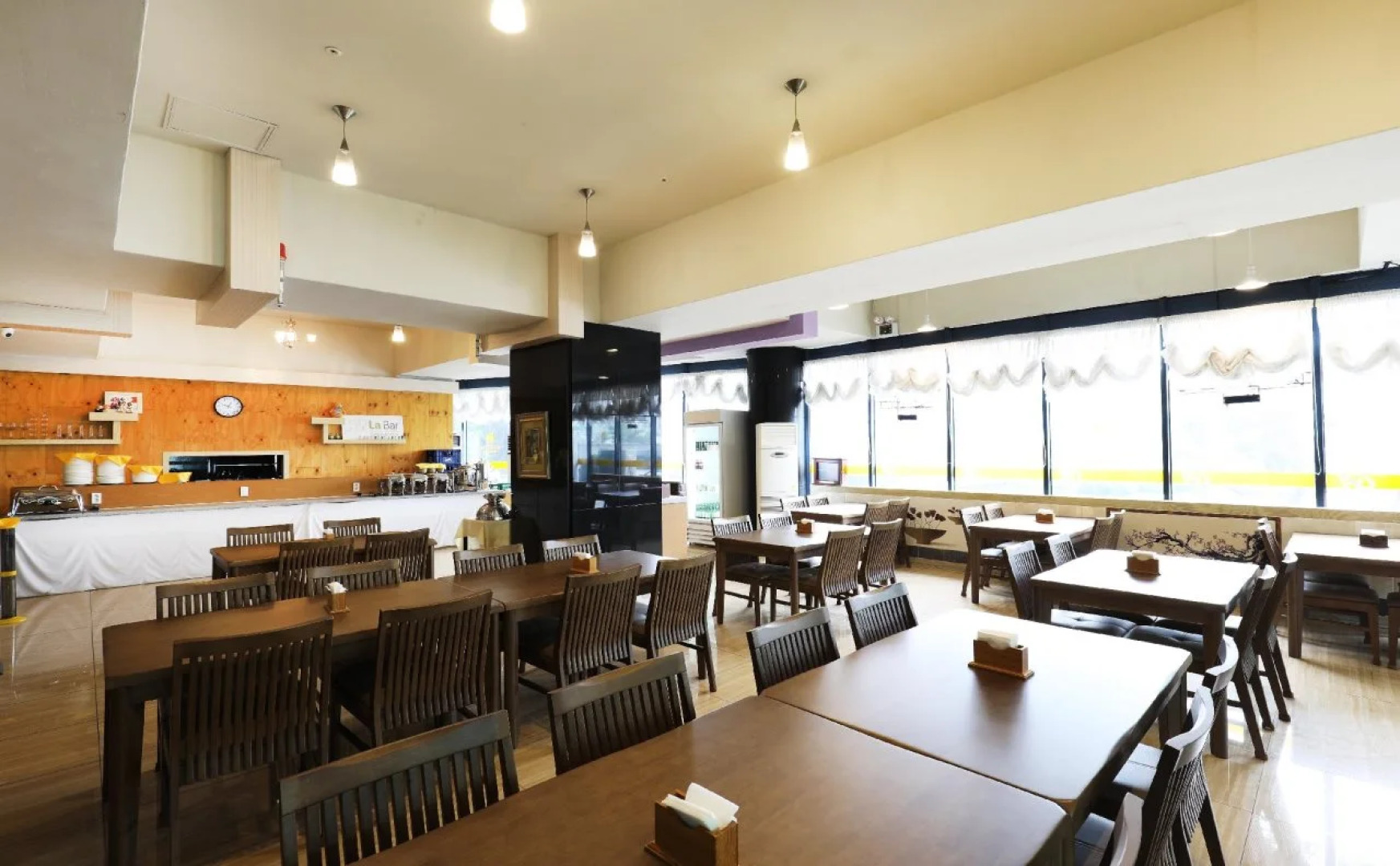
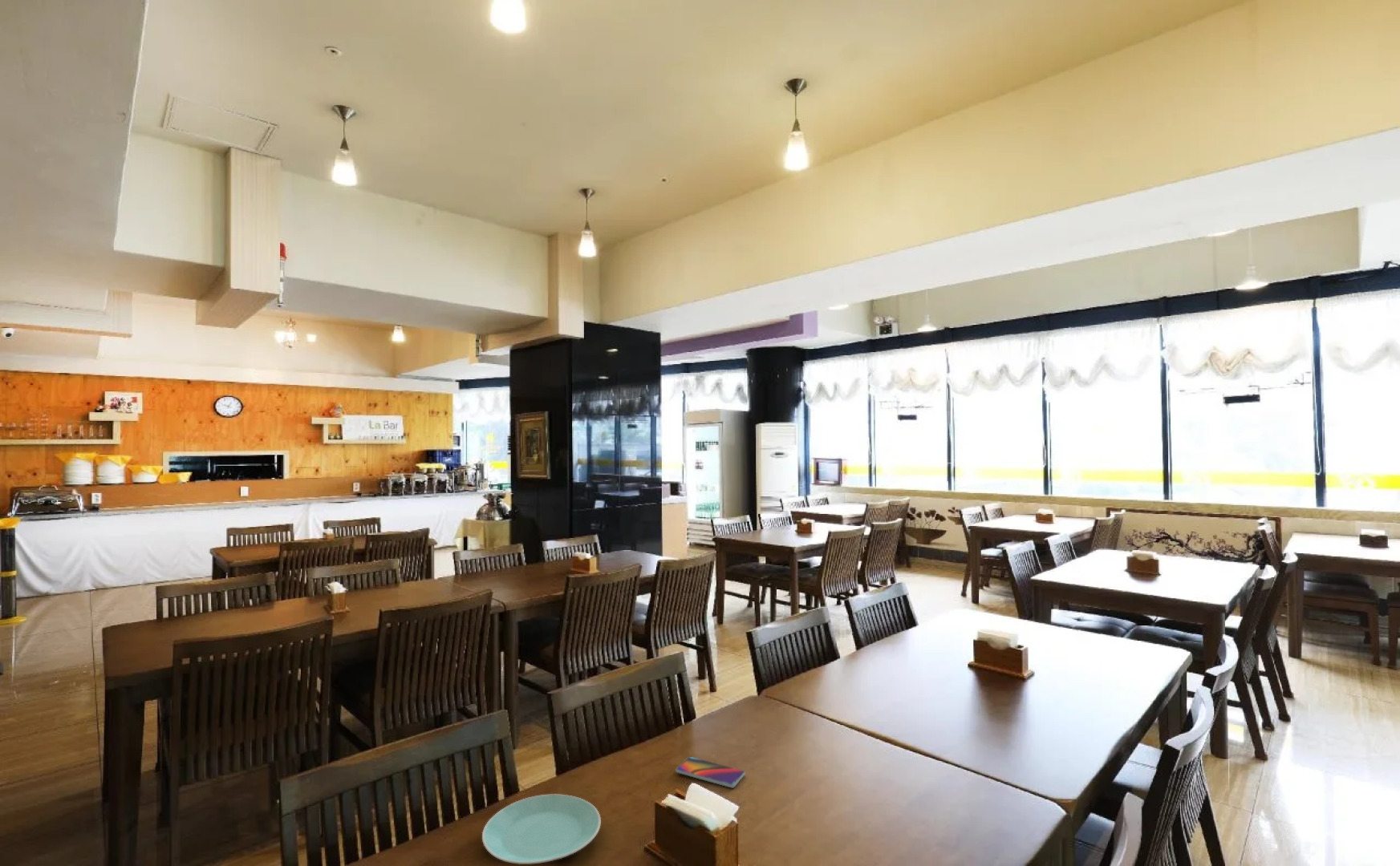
+ plate (542, 832)
+ smartphone (710, 771)
